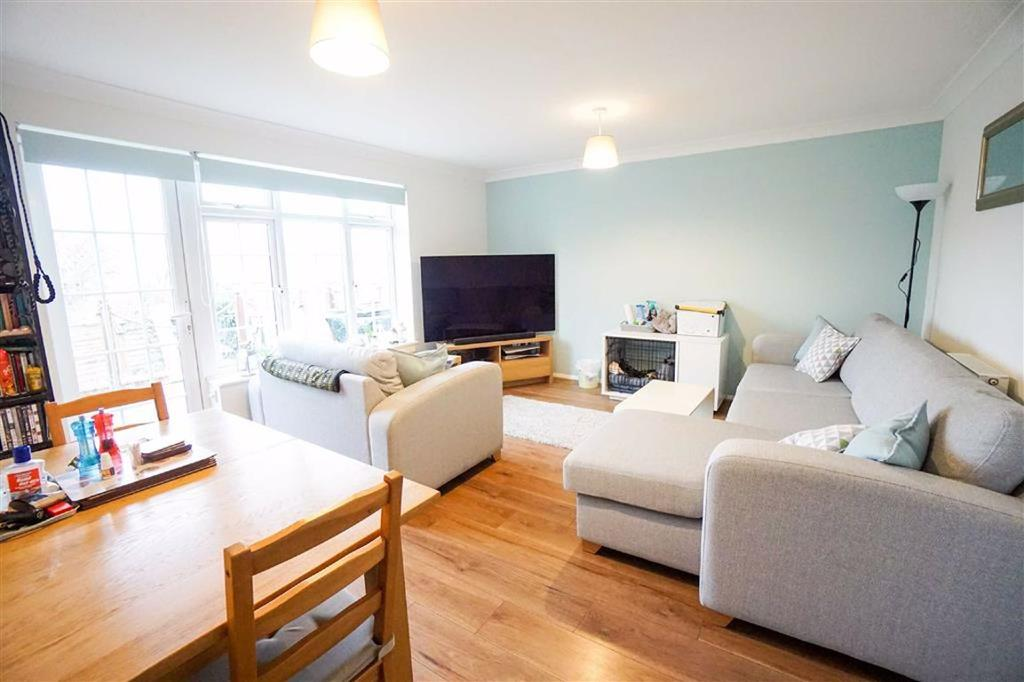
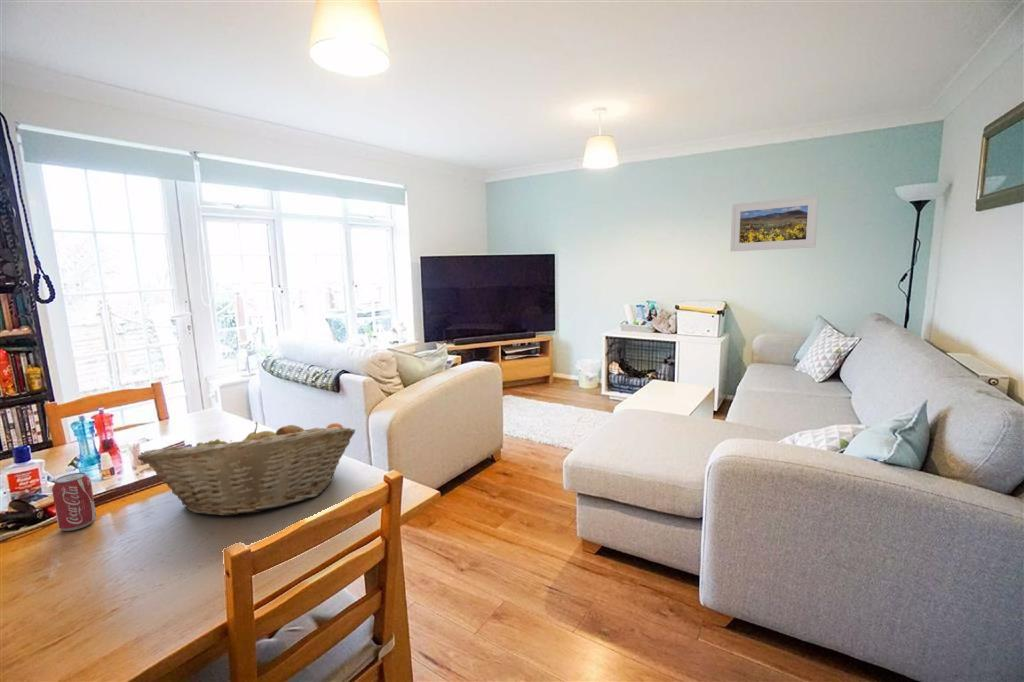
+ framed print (772, 225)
+ beverage can (74, 501)
+ fruit basket (257, 456)
